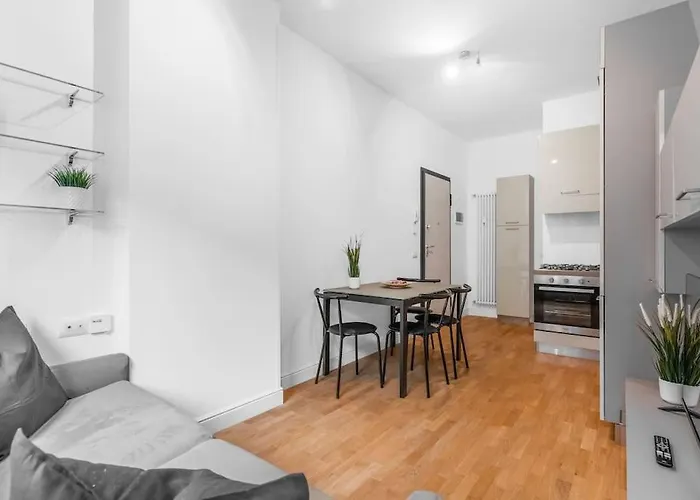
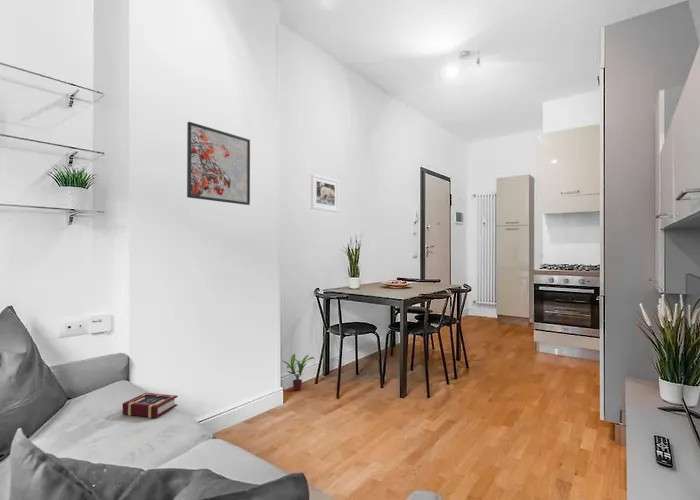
+ book (150, 404)
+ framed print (220, 166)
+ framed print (325, 193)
+ potted plant (299, 373)
